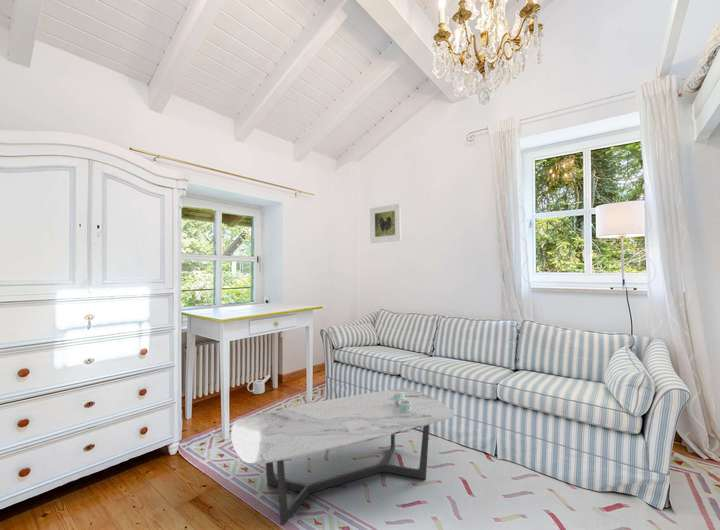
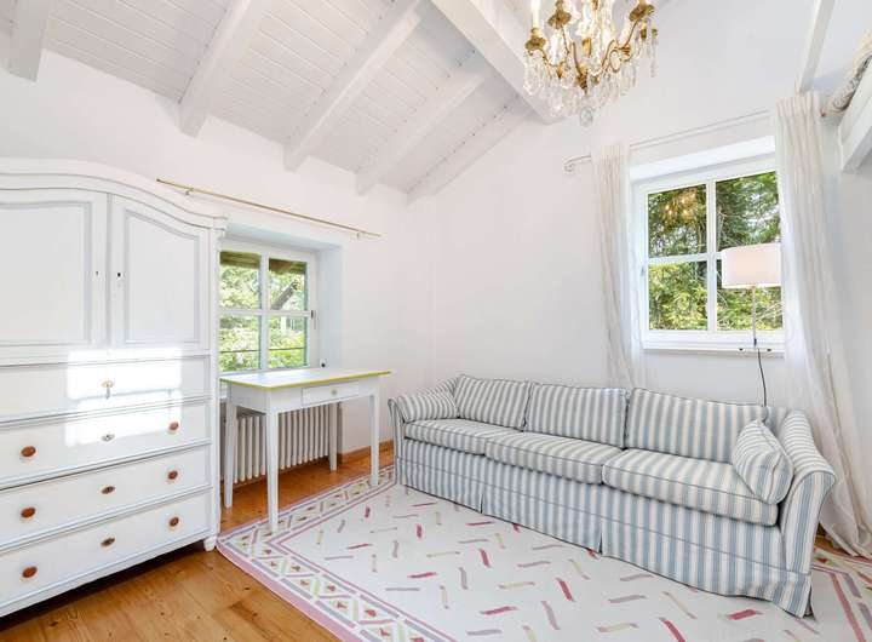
- napkin ring (401, 400)
- watering can (259, 384)
- coffee table (346, 445)
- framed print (385, 224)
